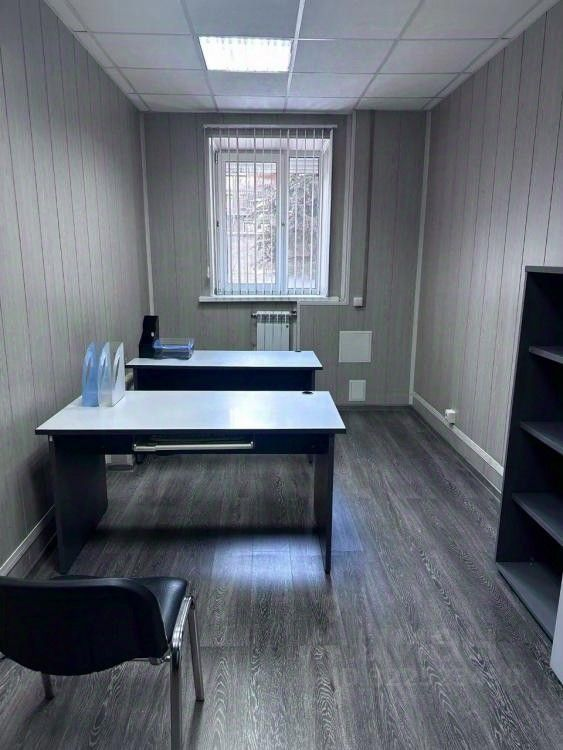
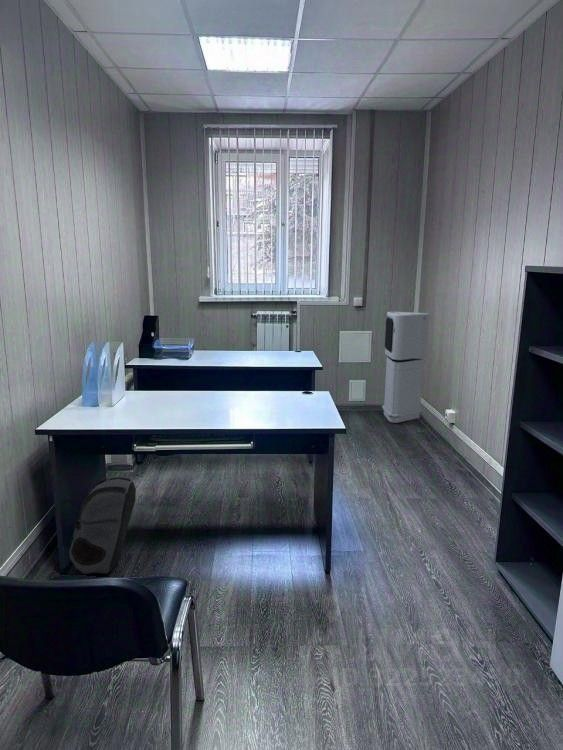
+ air purifier (406, 366)
+ backpack (103, 522)
